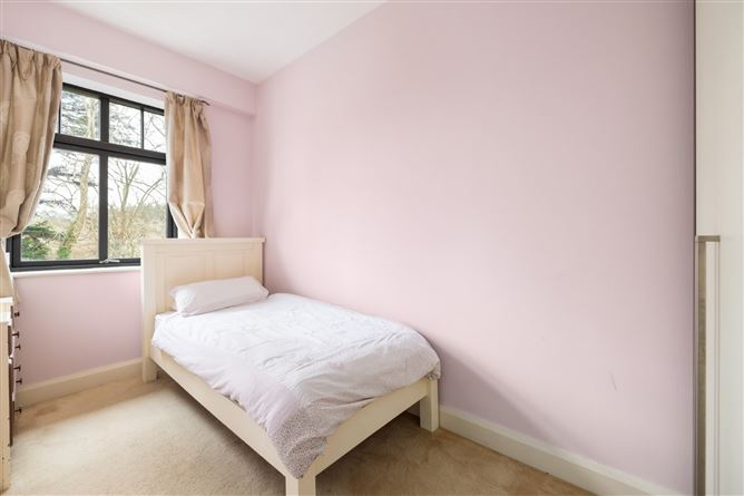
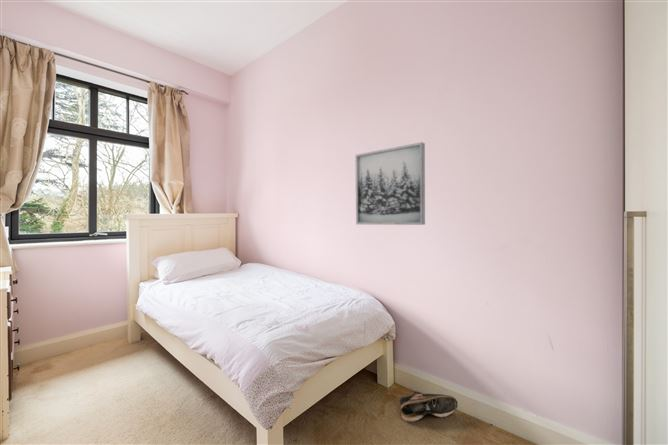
+ wall art (387, 187)
+ shoe (425, 404)
